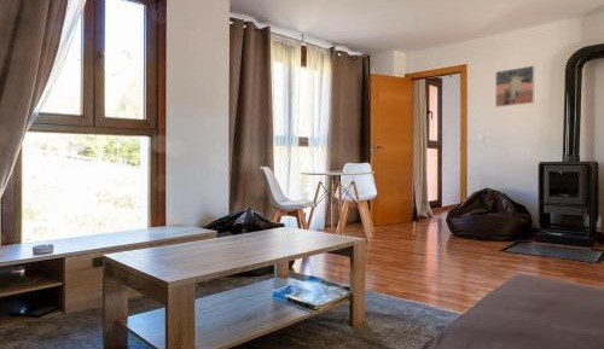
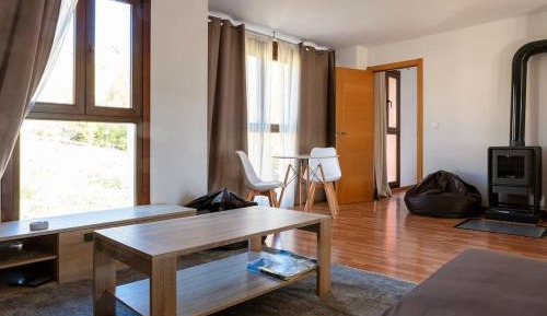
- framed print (513, 87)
